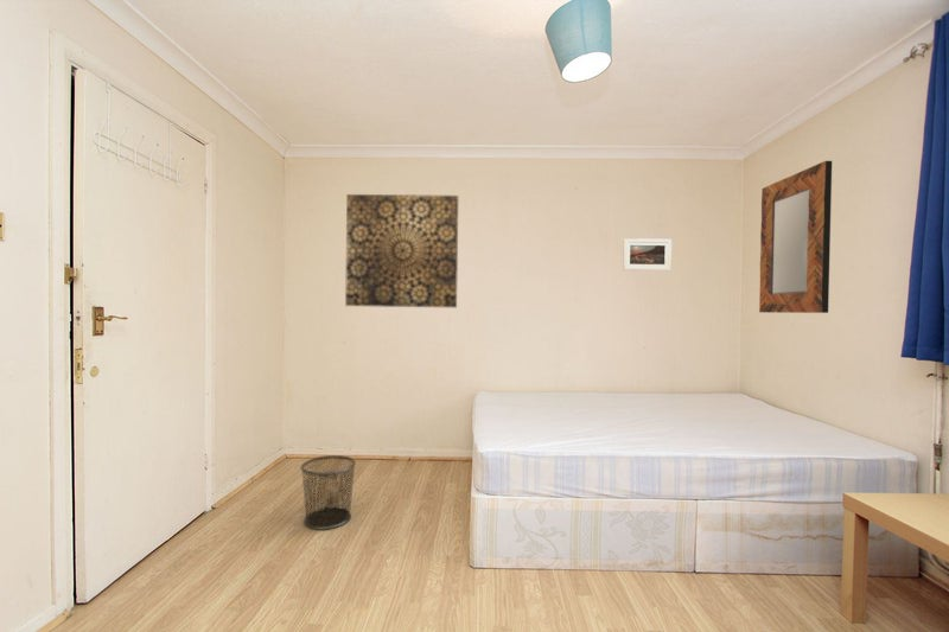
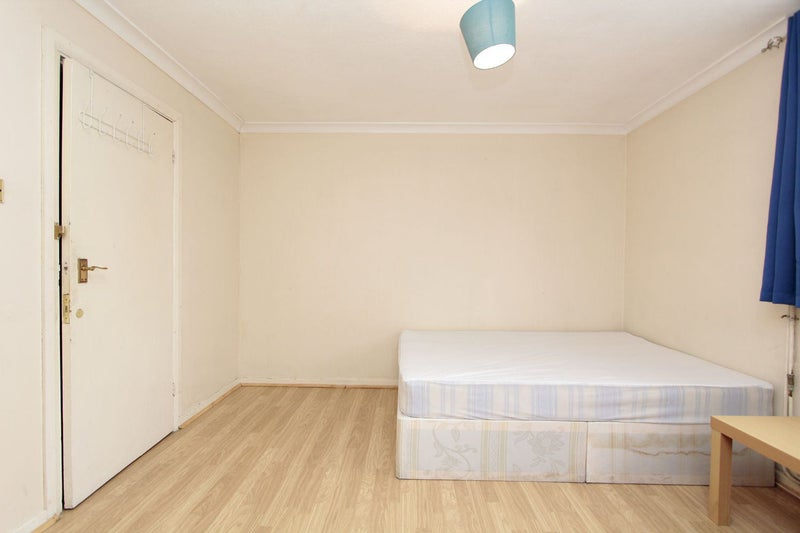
- home mirror (791, 244)
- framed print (647, 254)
- wall art (401, 250)
- waste bin (327, 491)
